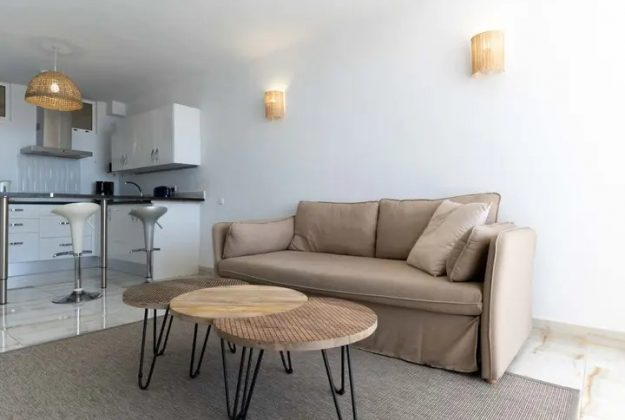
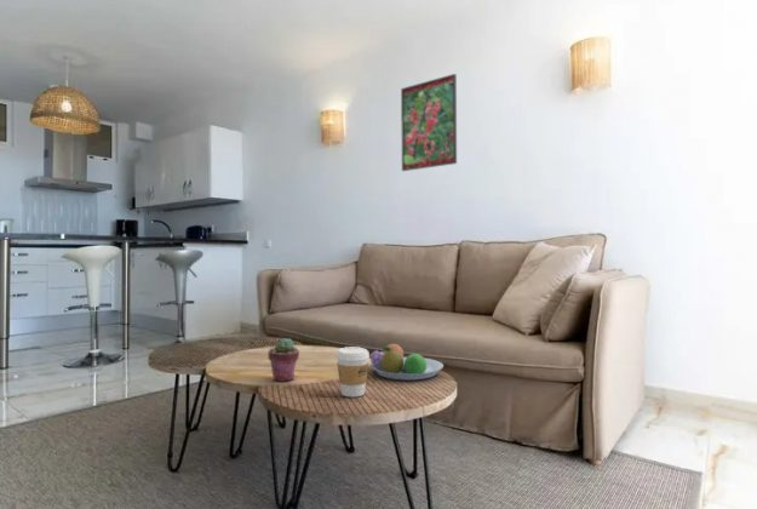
+ fruit bowl (406, 358)
+ potted succulent (283, 358)
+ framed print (428, 124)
+ coffee cup (352, 371)
